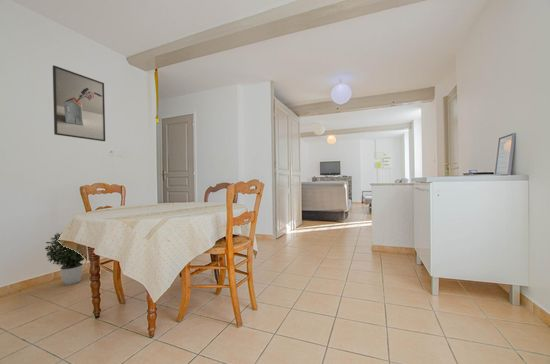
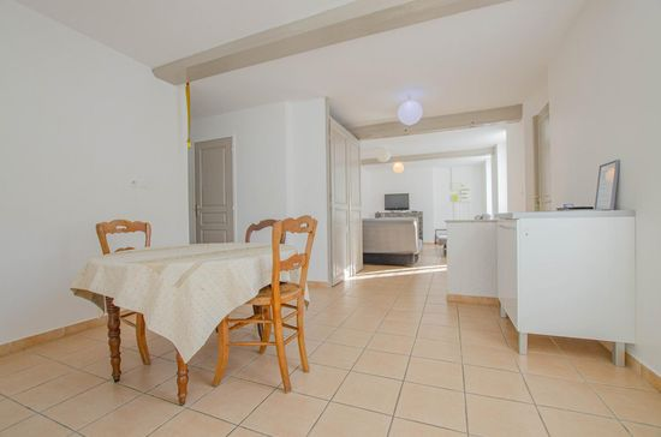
- potted plant (72, 255)
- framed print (81, 106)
